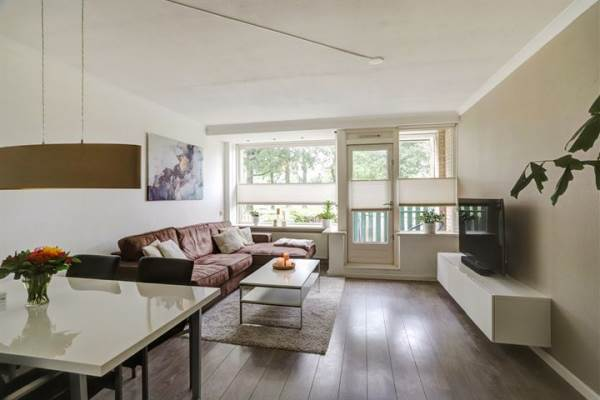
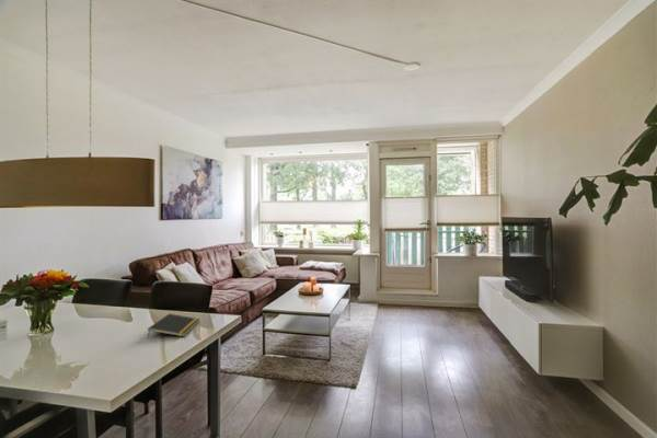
+ notepad (175, 324)
